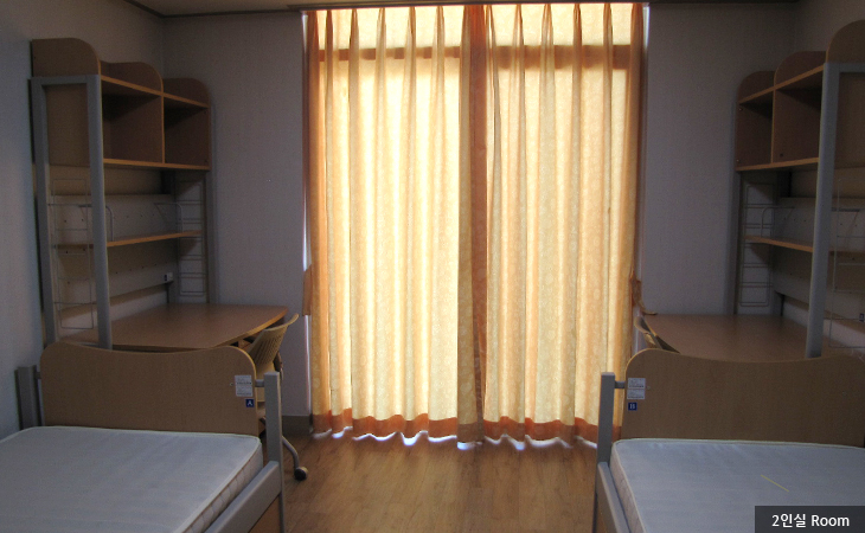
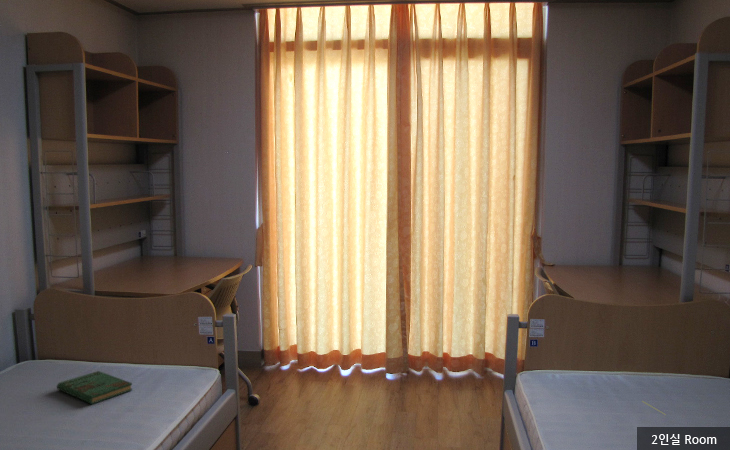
+ book (94, 386)
